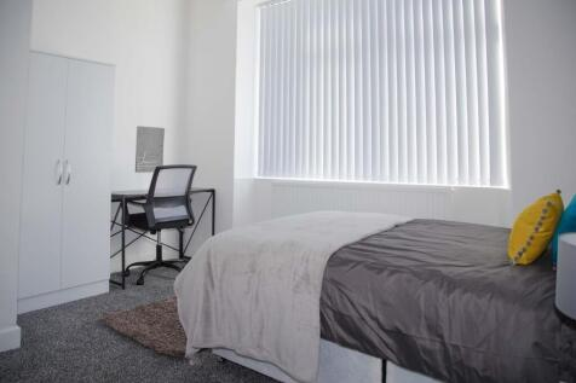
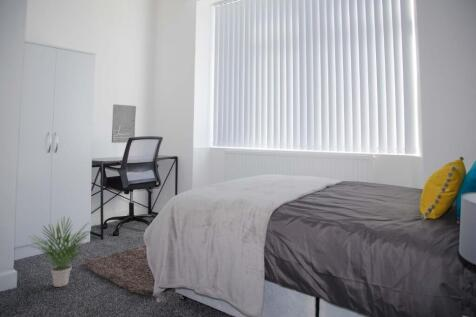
+ potted plant (62, 251)
